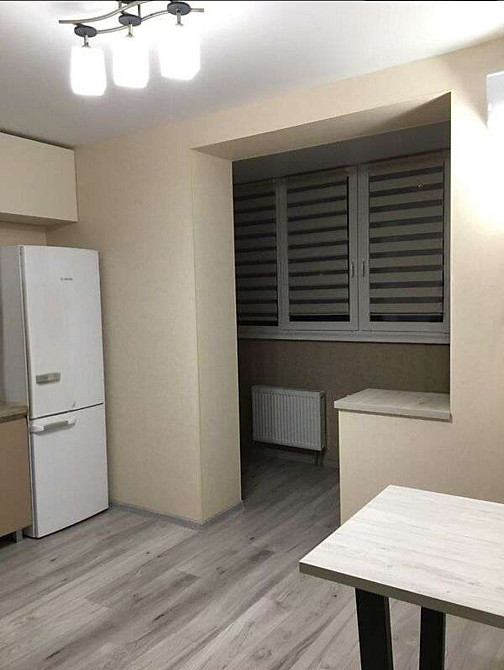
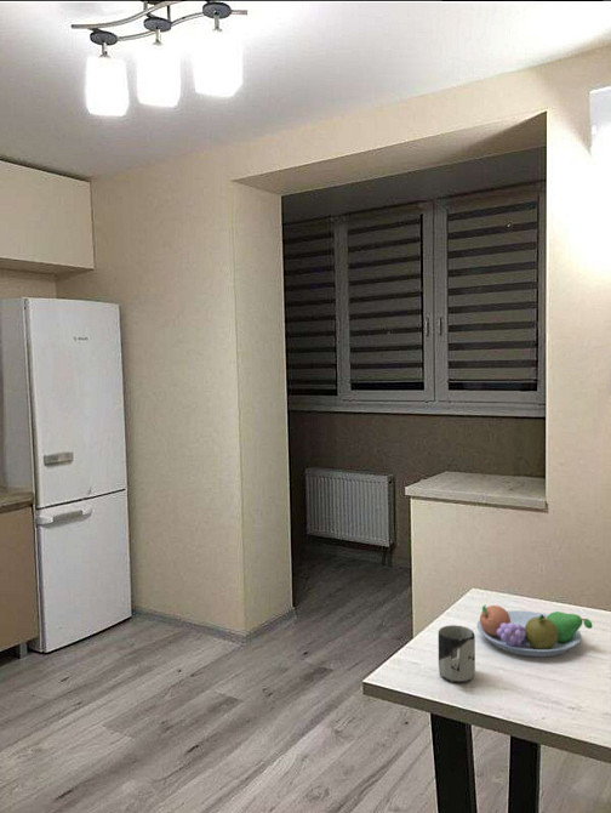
+ fruit bowl (531, 621)
+ cup (456, 655)
